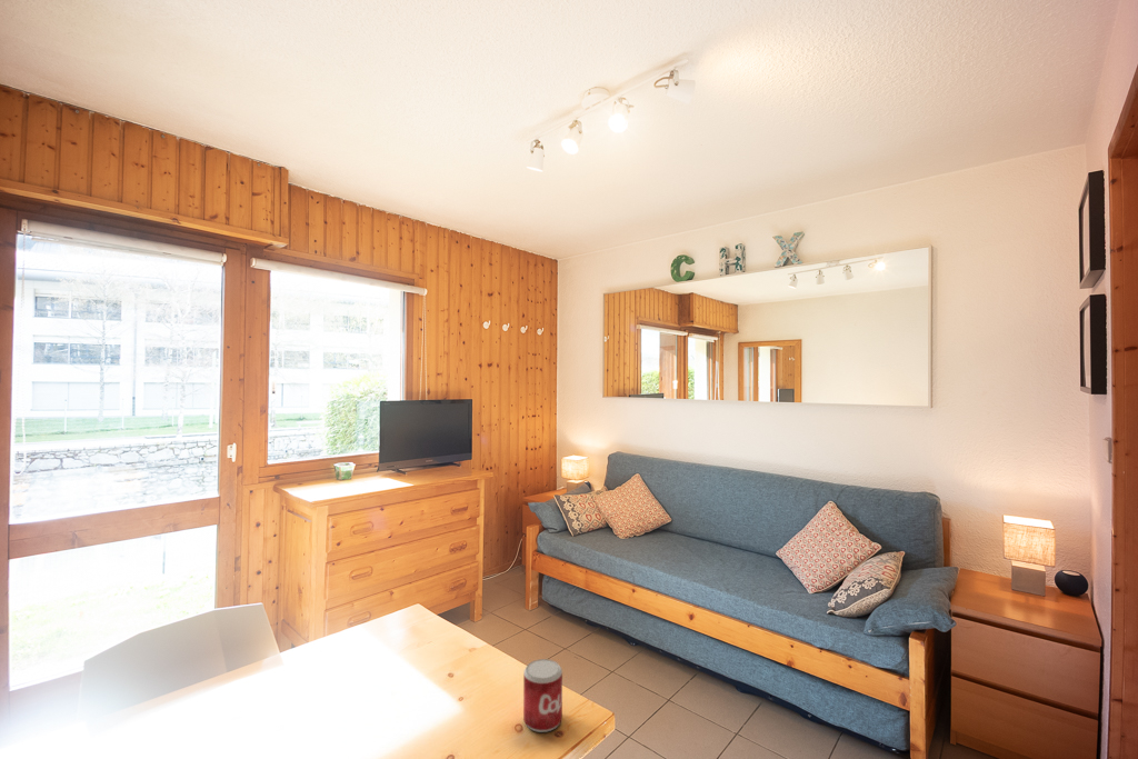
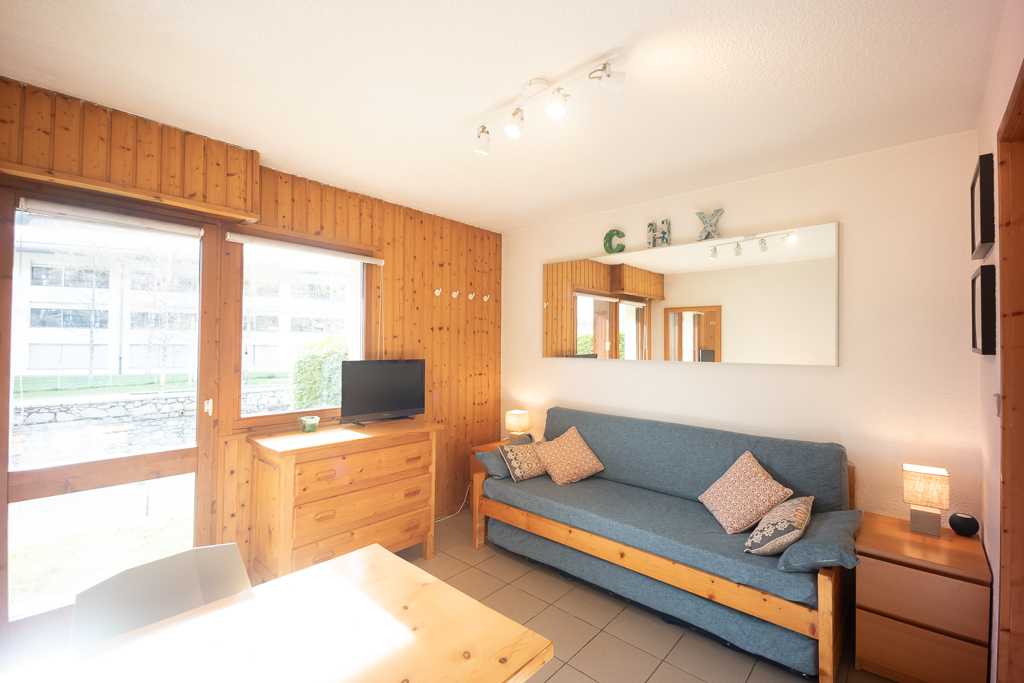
- beverage can (542, 693)
